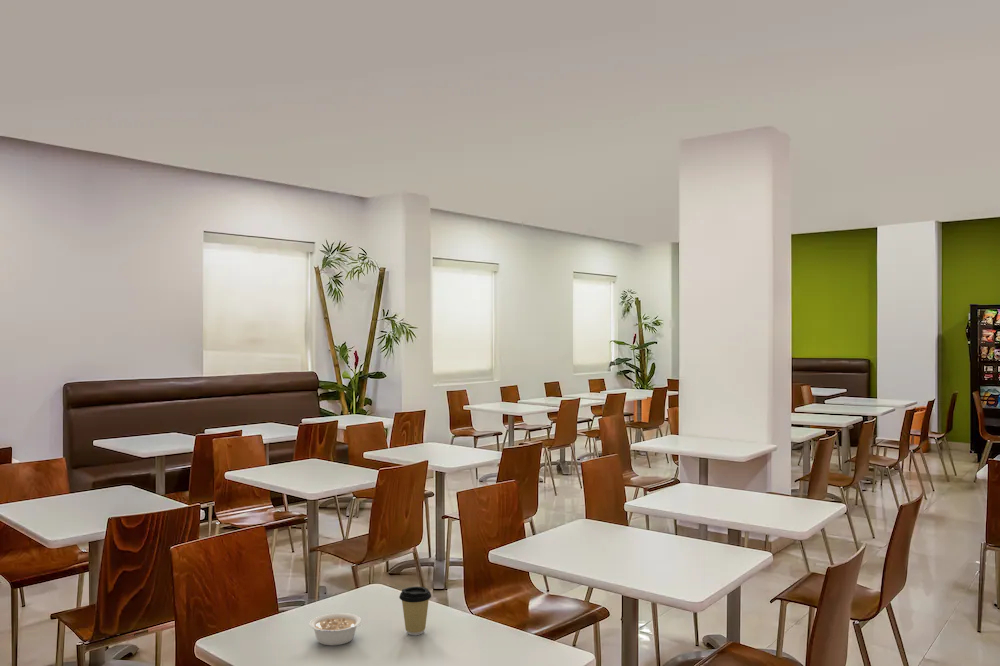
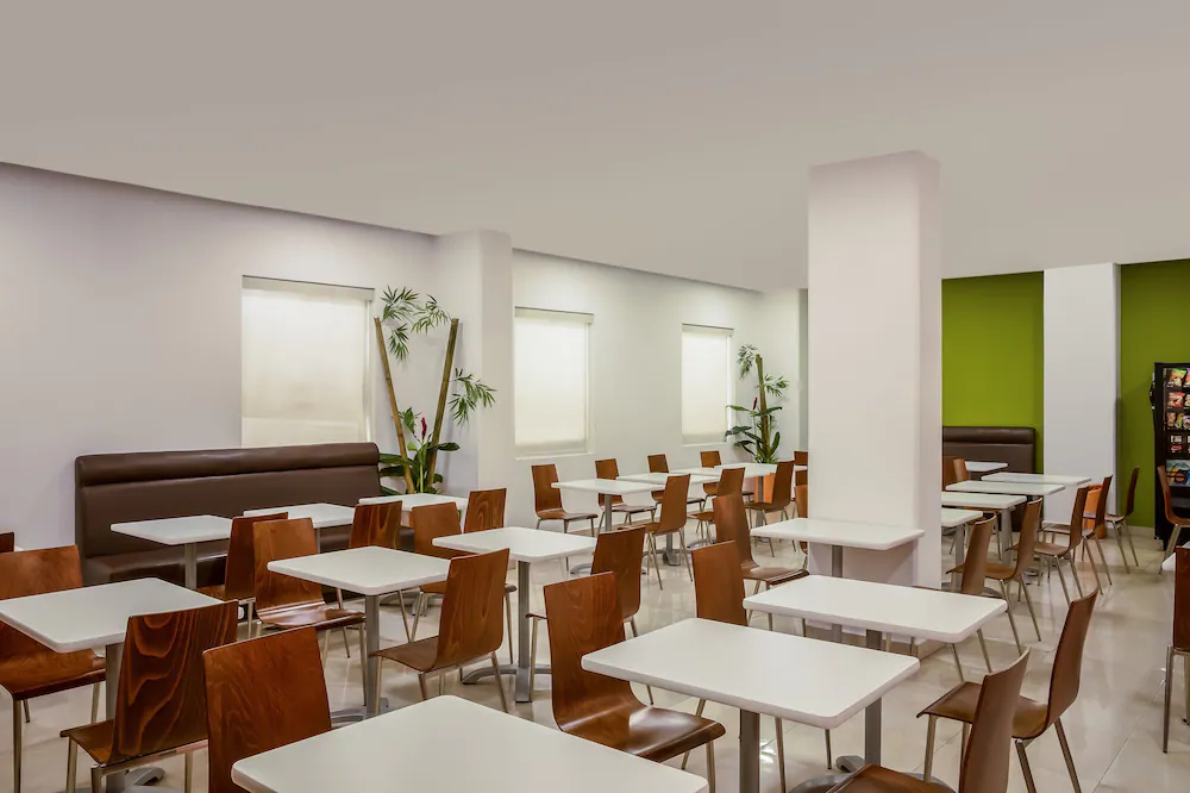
- legume (337, 628)
- coffee cup (415, 610)
